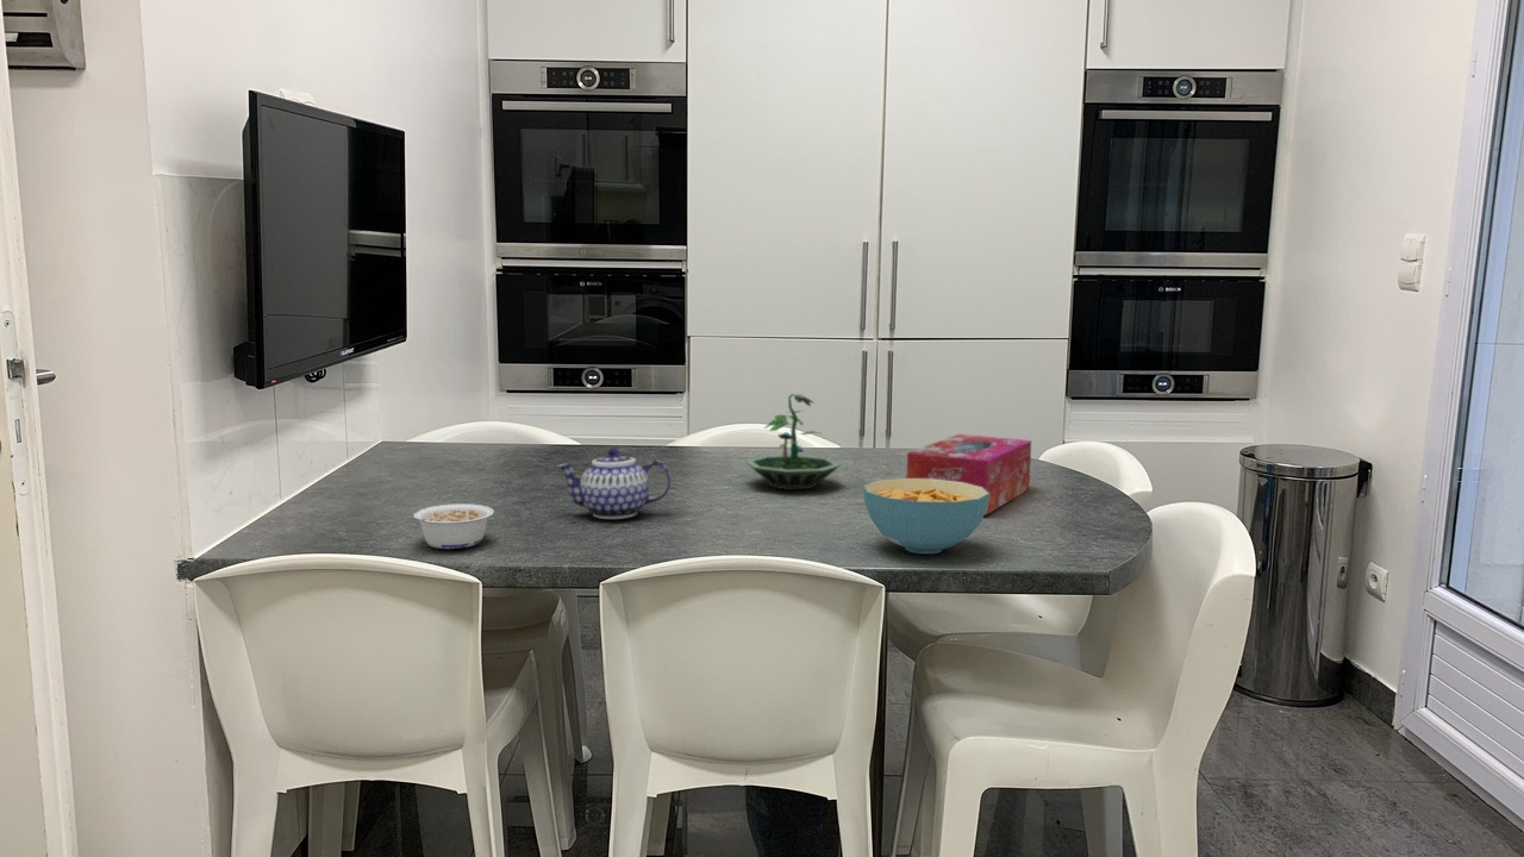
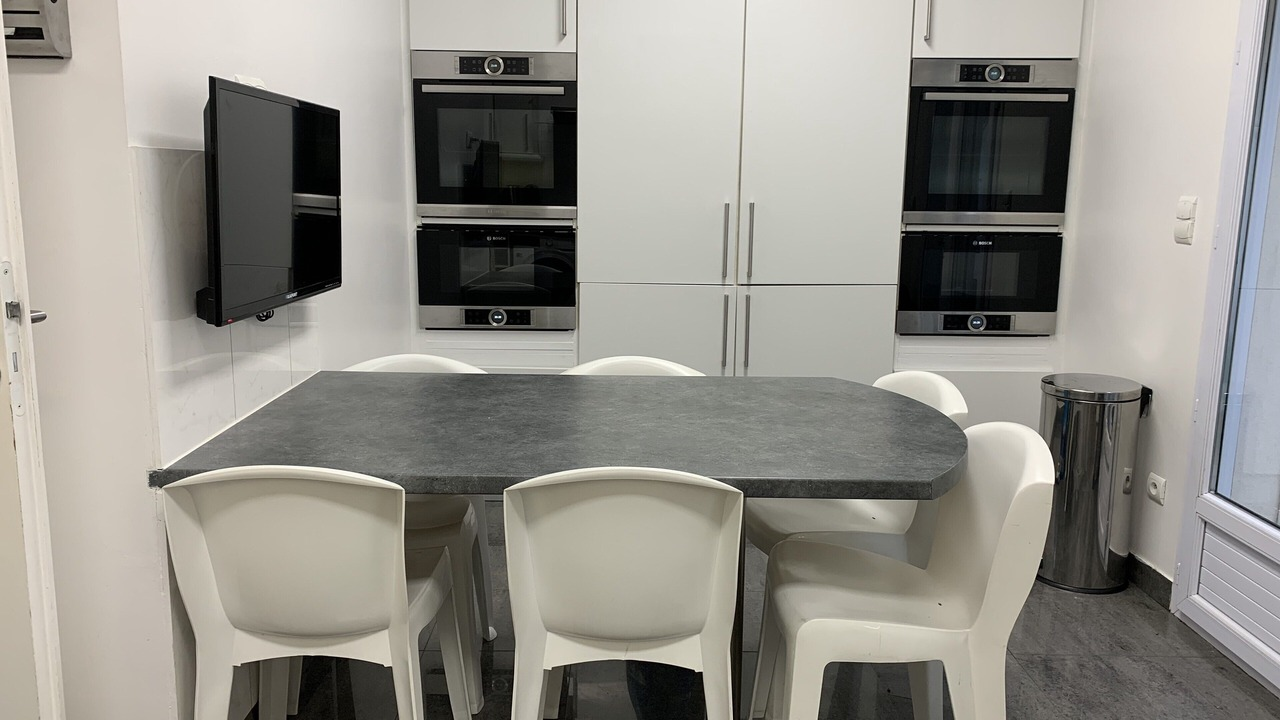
- terrarium (793, 411)
- tissue box (970, 471)
- legume (454, 525)
- cereal bowl (924, 519)
- teapot (613, 481)
